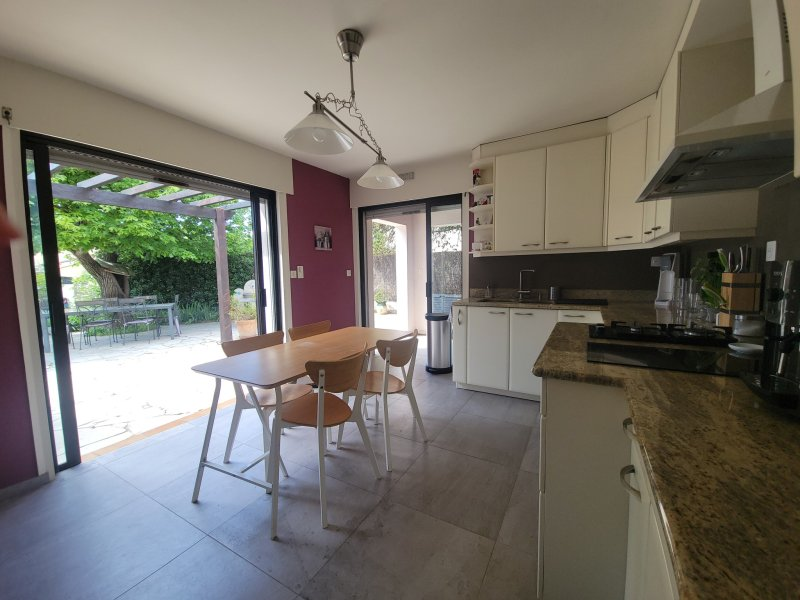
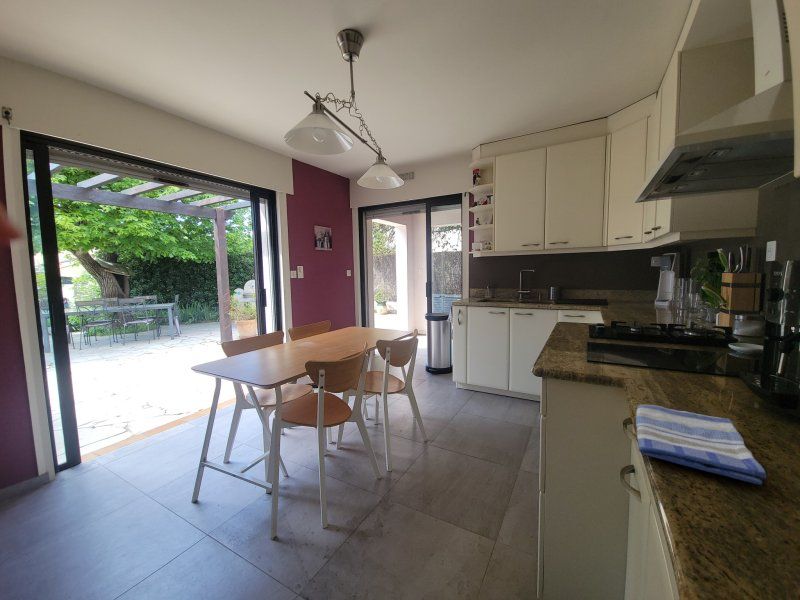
+ dish towel (688, 435)
